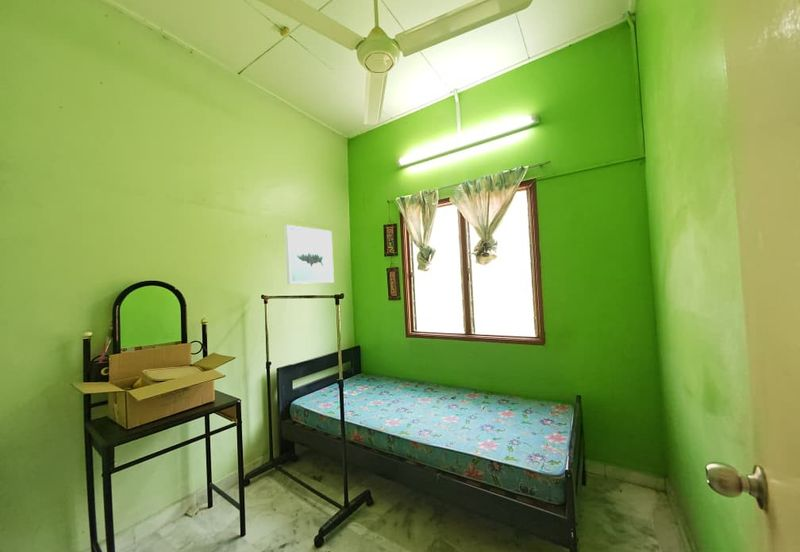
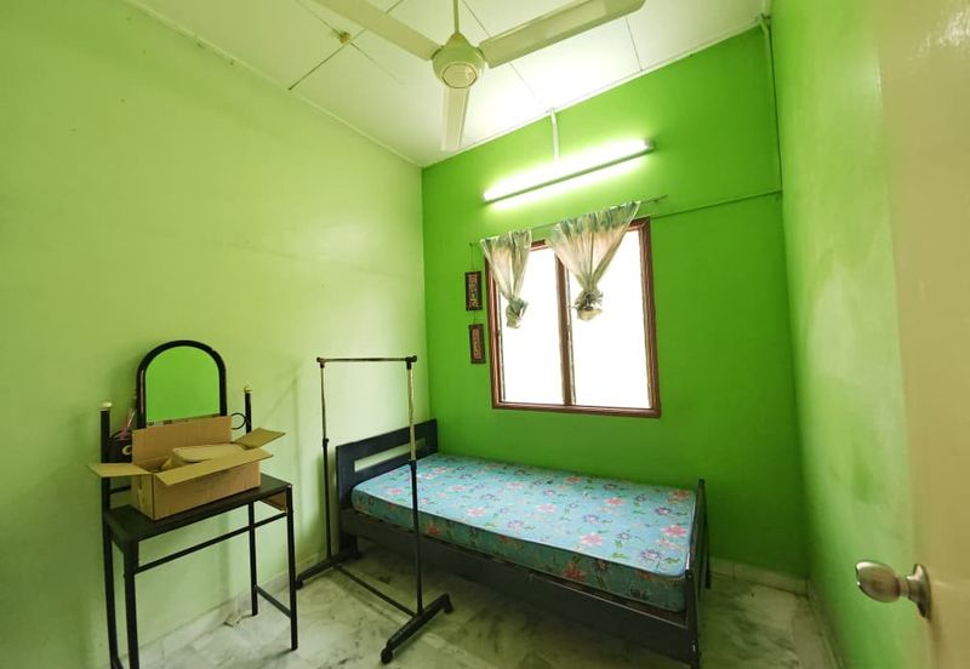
- wall art (310, 255)
